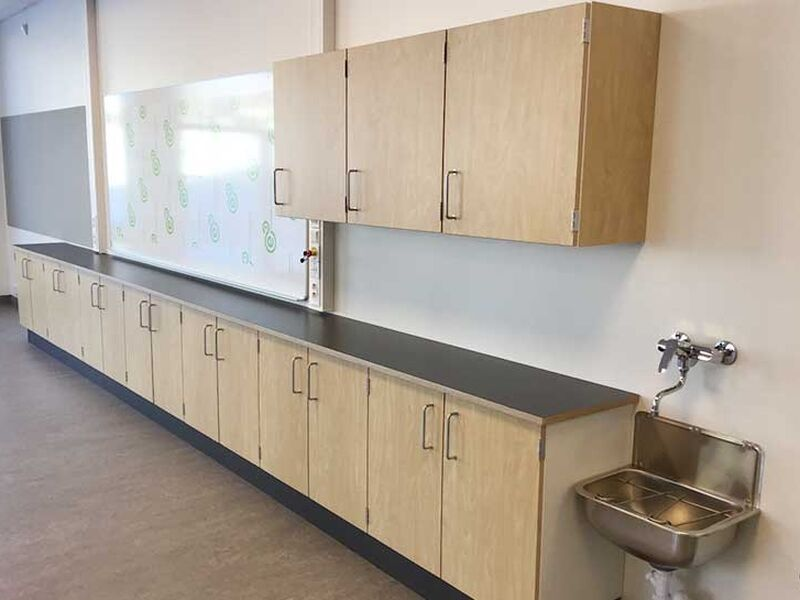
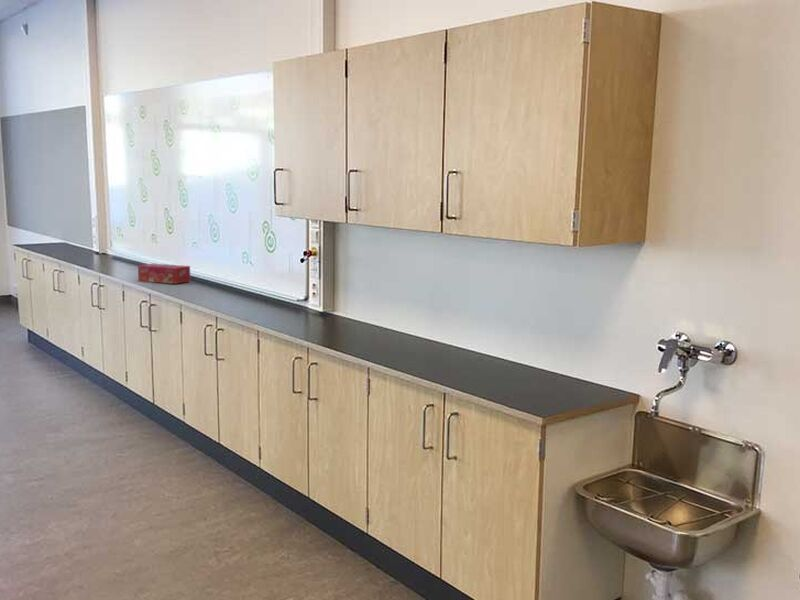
+ tissue box (164, 273)
